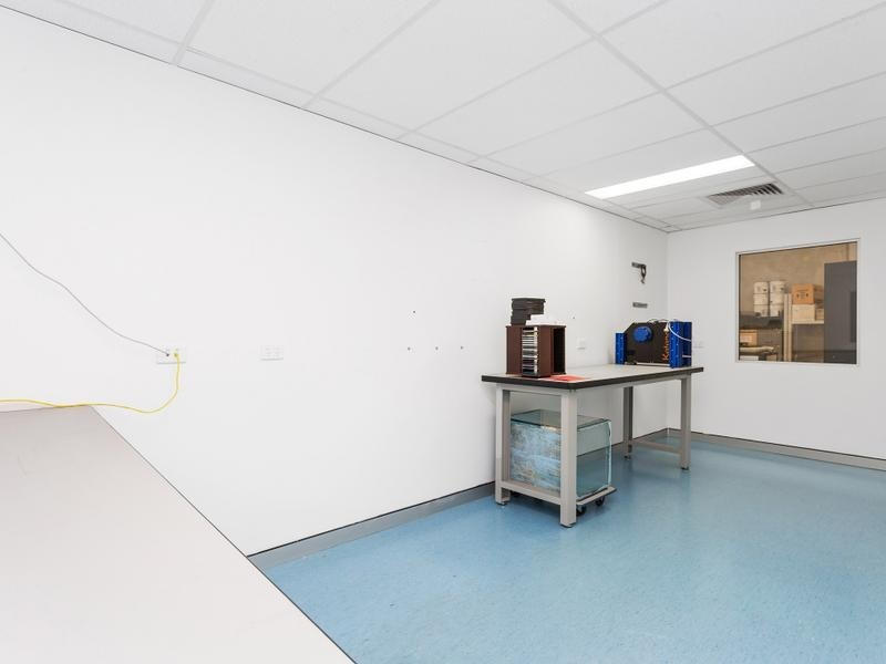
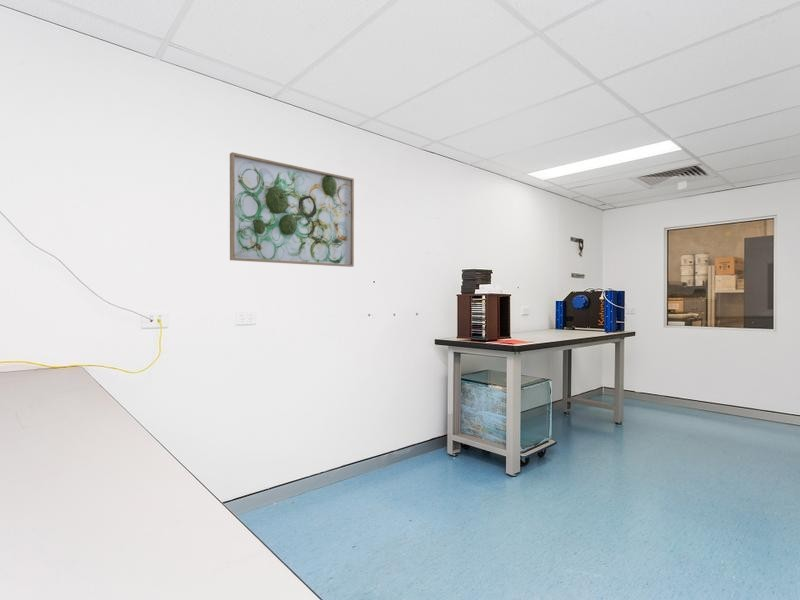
+ wall art (298, 215)
